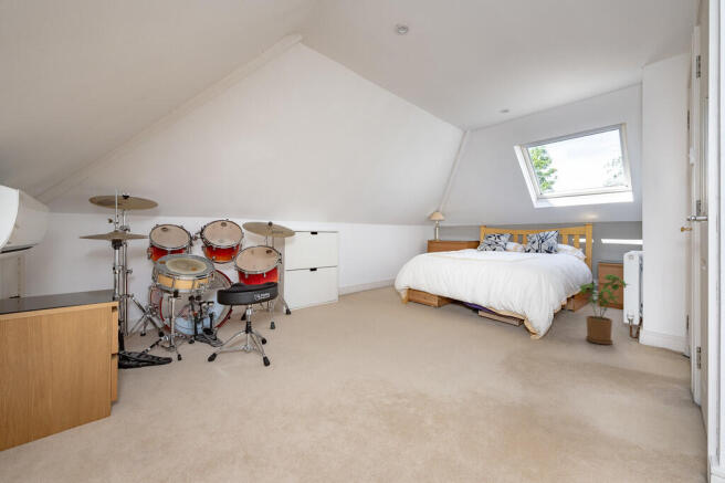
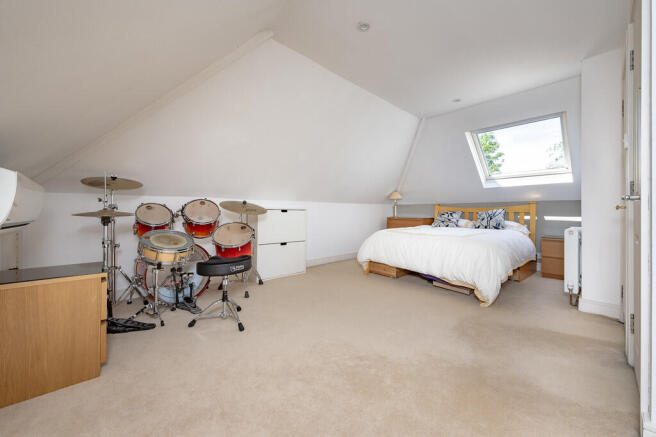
- house plant (601, 308)
